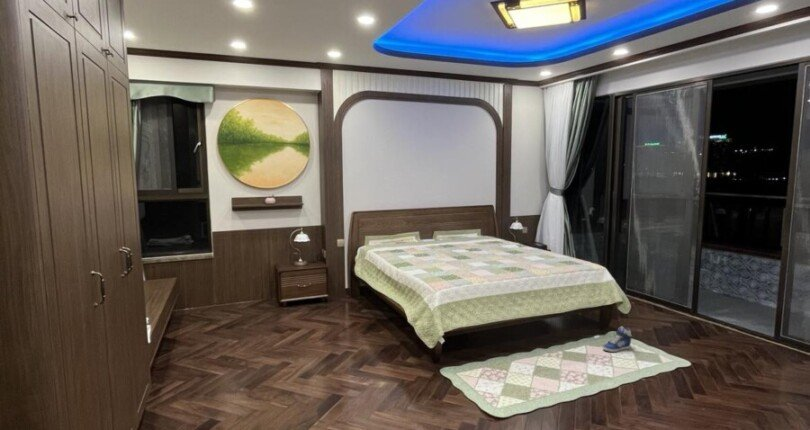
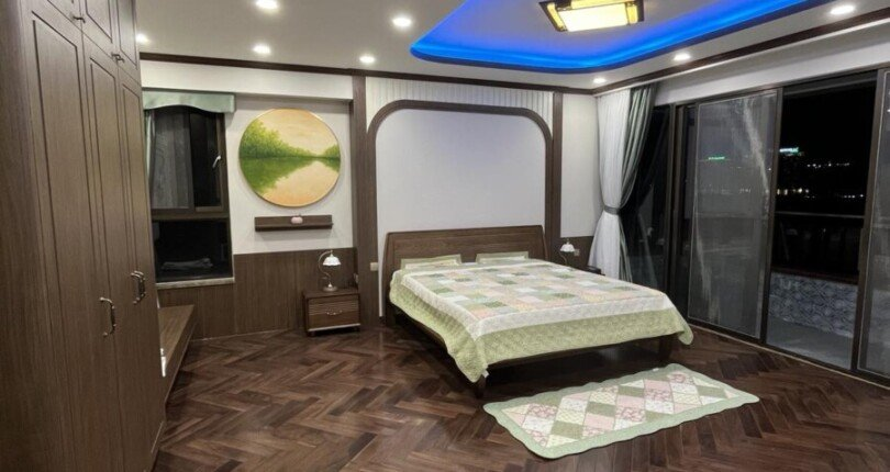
- sneaker (616, 337)
